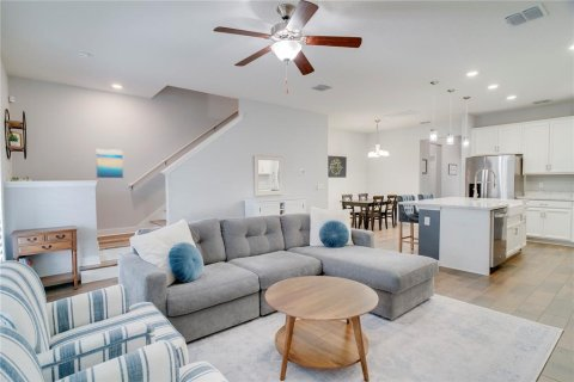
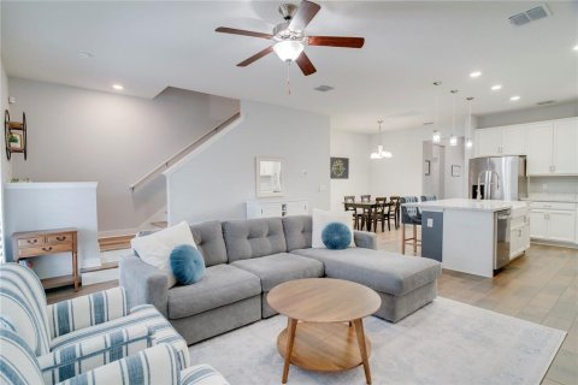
- wall art (109, 164)
